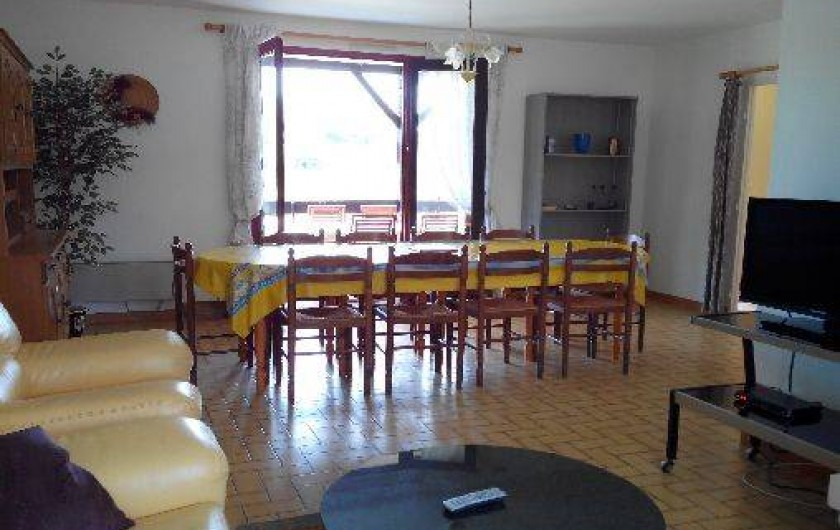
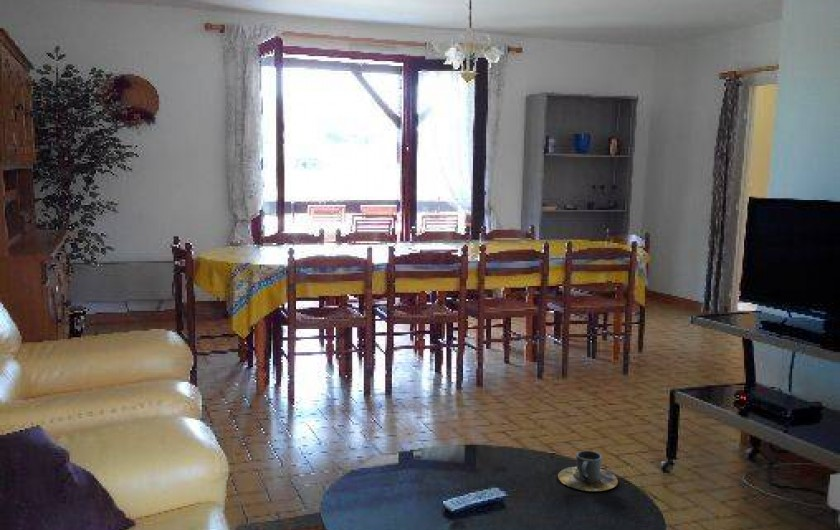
+ cup (588, 466)
